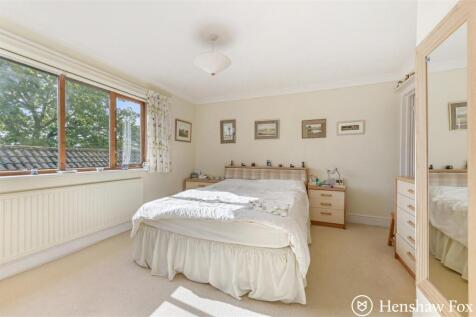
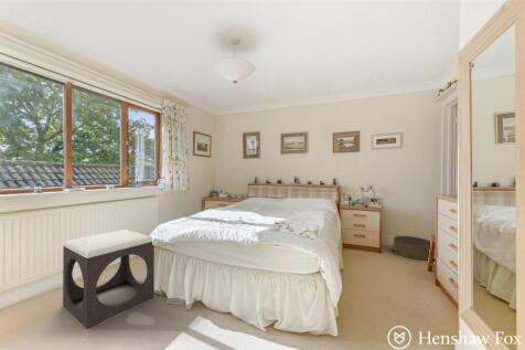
+ storage ottoman (408, 246)
+ footstool (107, 265)
